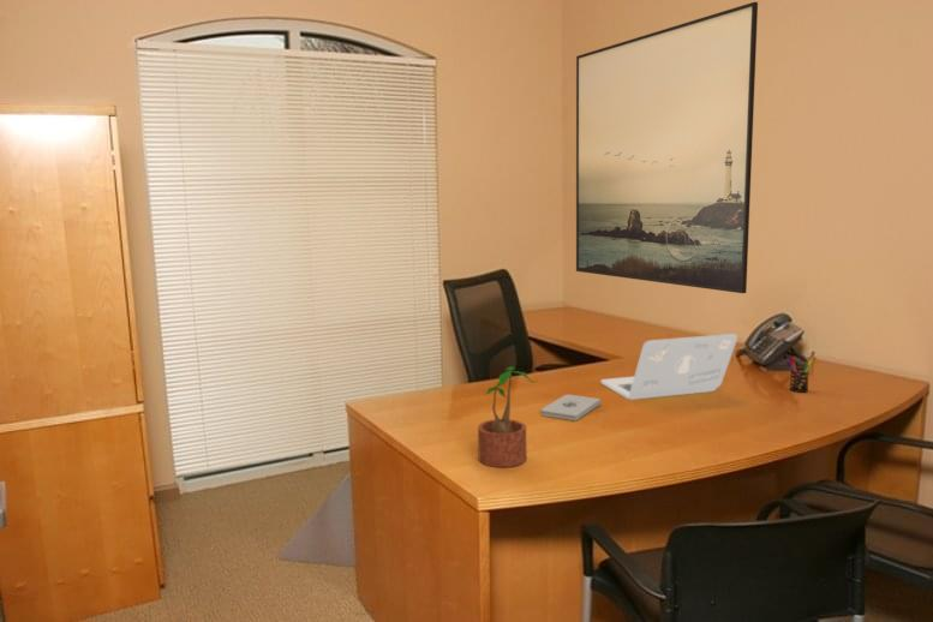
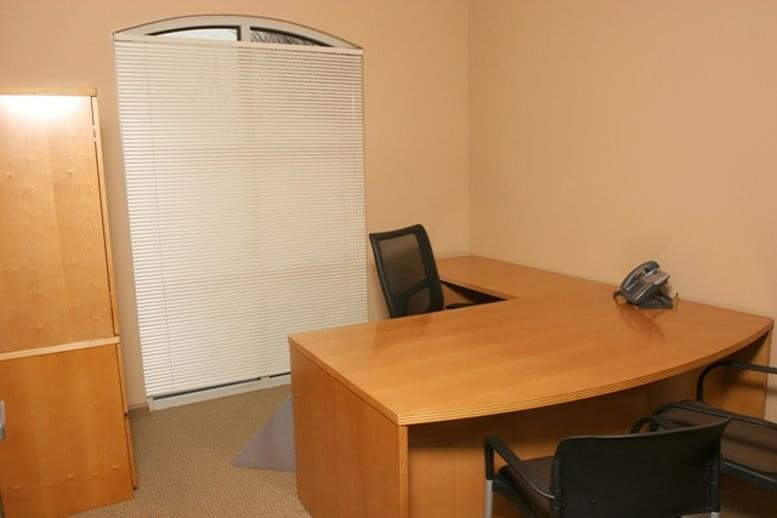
- pen holder (800, 373)
- notepad (570, 406)
- laptop (665, 360)
- potted plant (507, 414)
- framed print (651, 160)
